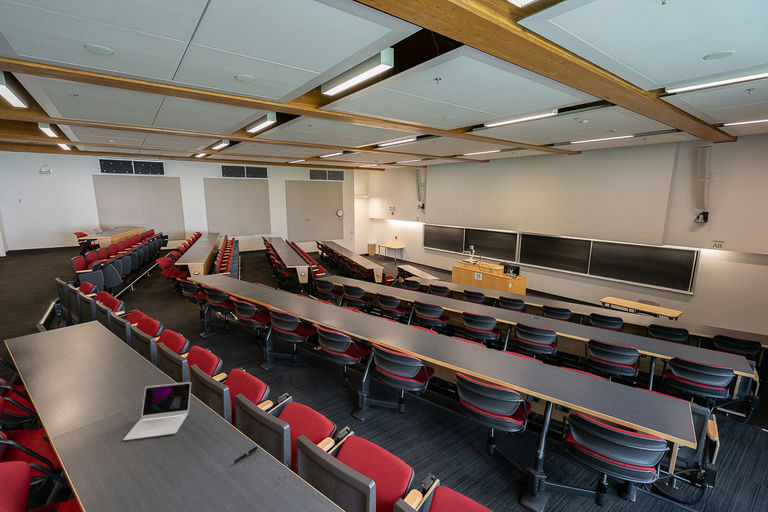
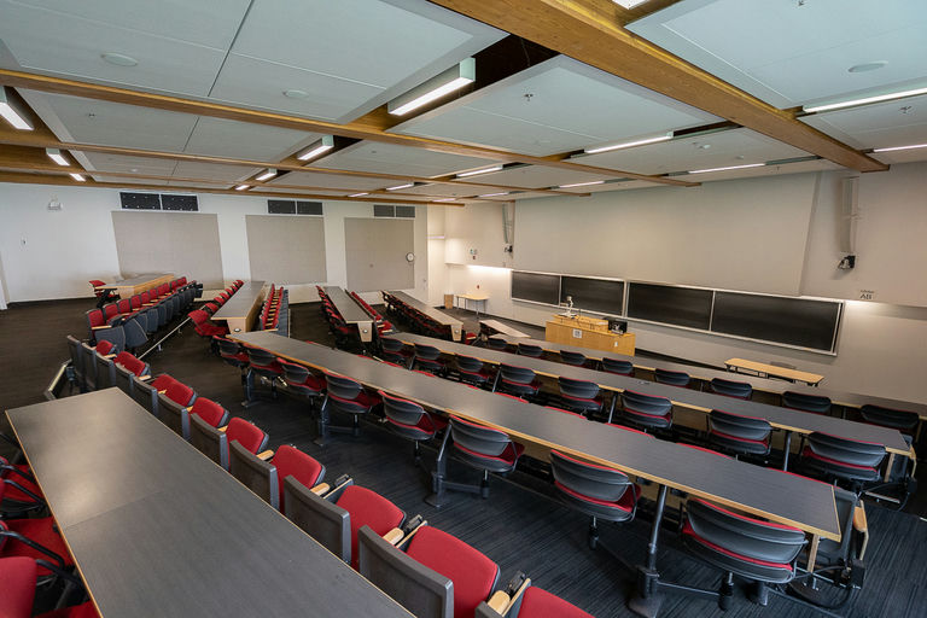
- laptop (159, 407)
- pen (244, 455)
